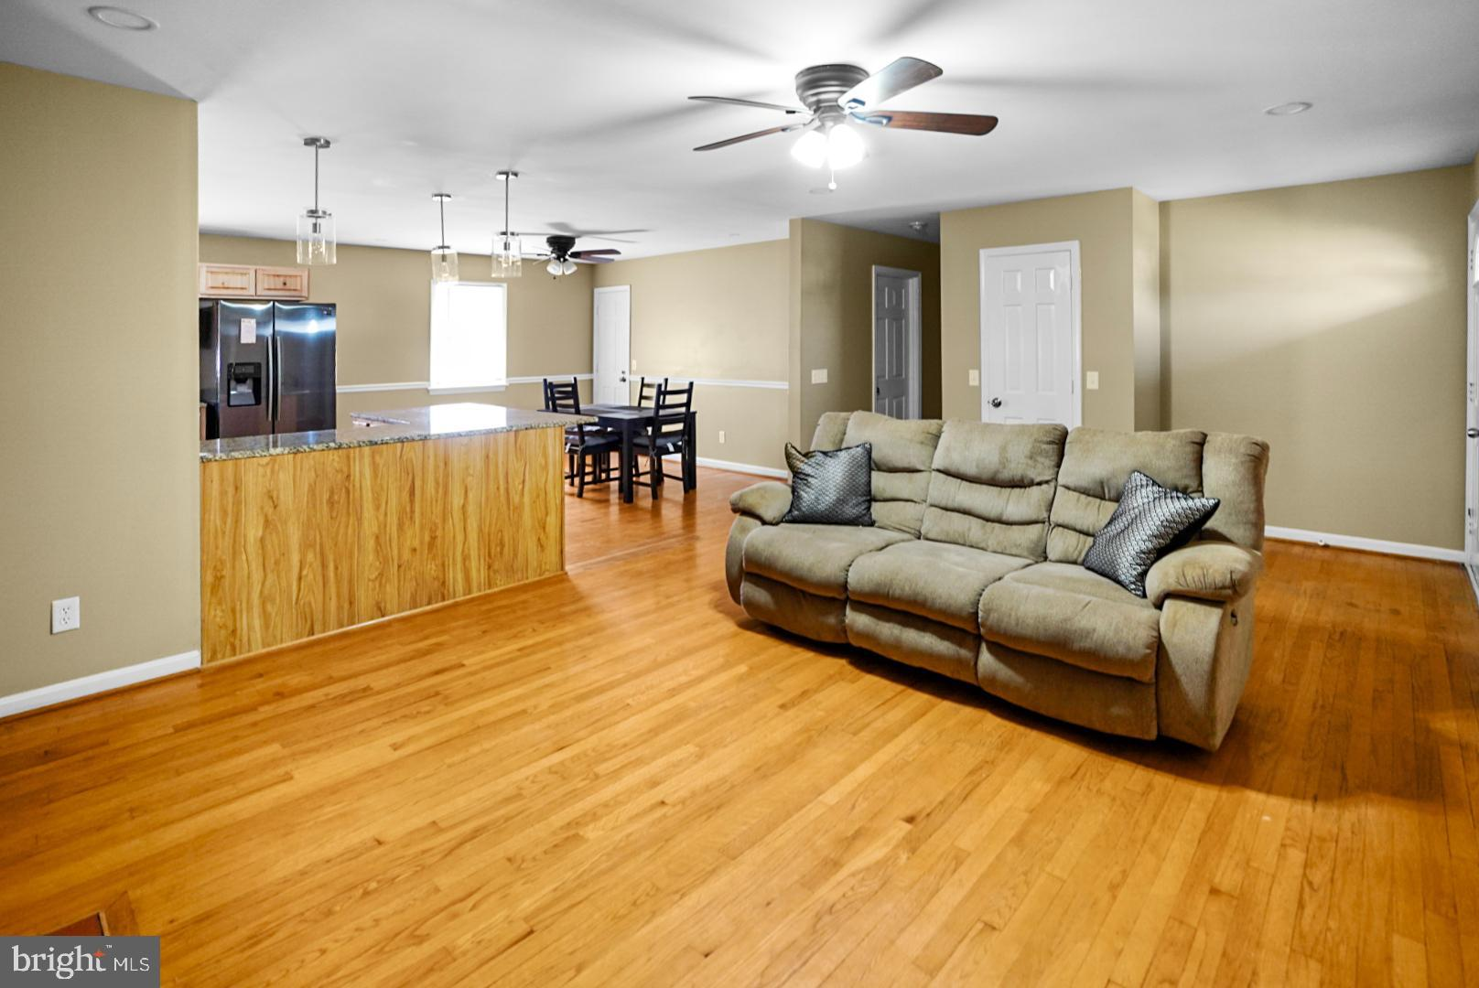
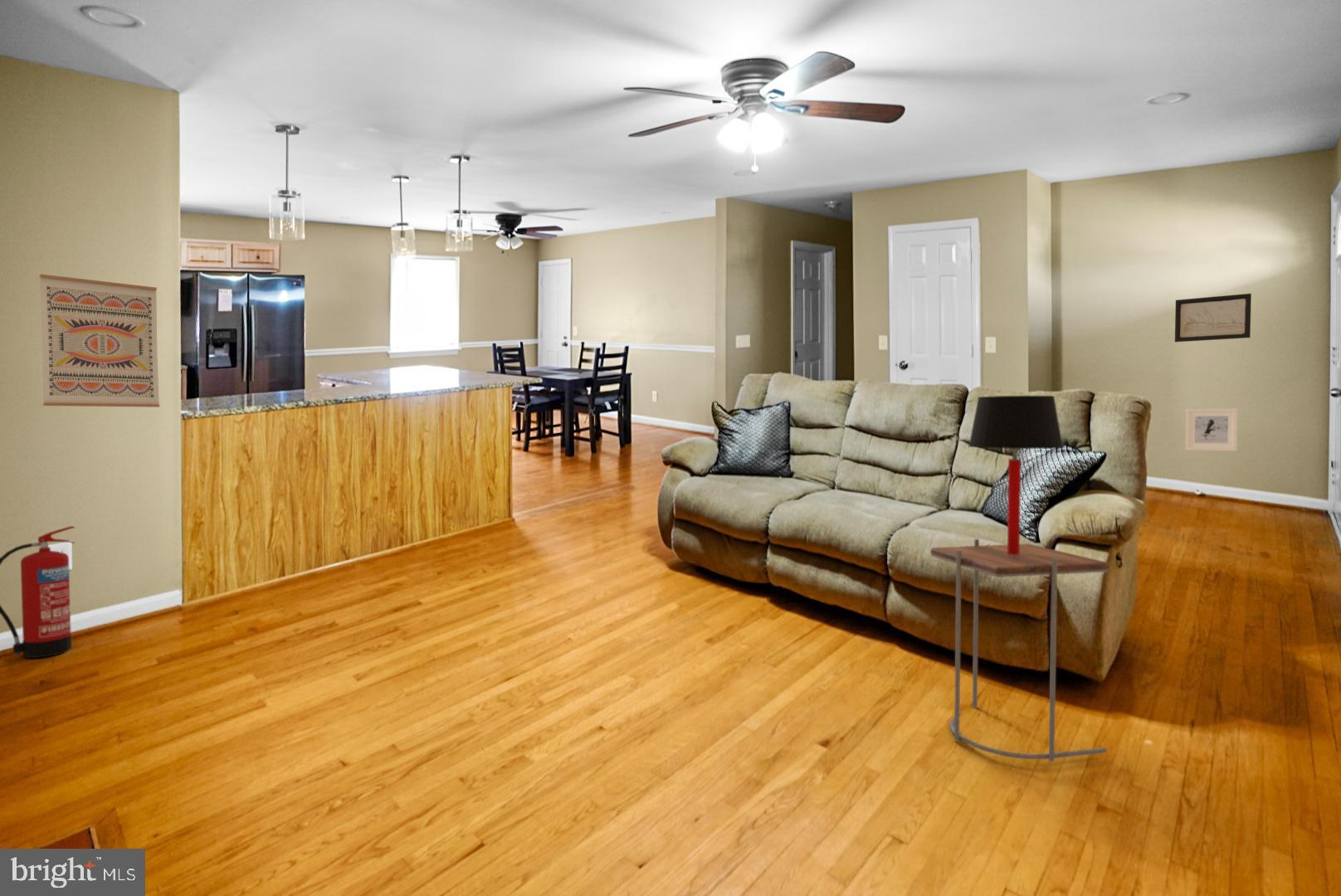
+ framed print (1211, 429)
+ side table (978, 636)
+ wall art (1212, 318)
+ wall art (102, 343)
+ fire extinguisher (34, 592)
+ table lamp (1014, 475)
